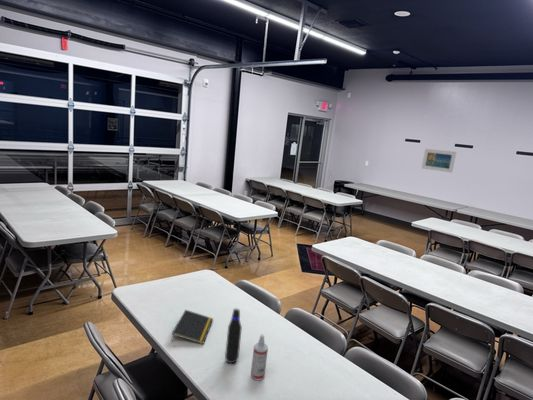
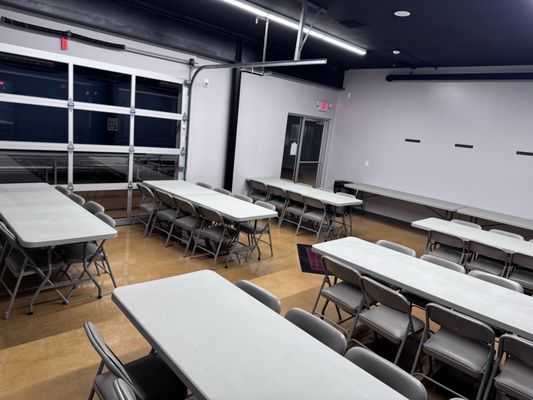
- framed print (438, 160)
- water bottle (234, 336)
- spray bottle (259, 355)
- notepad (193, 326)
